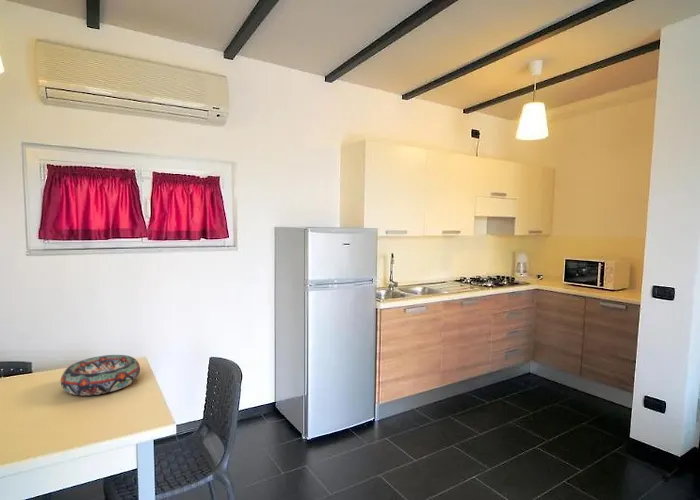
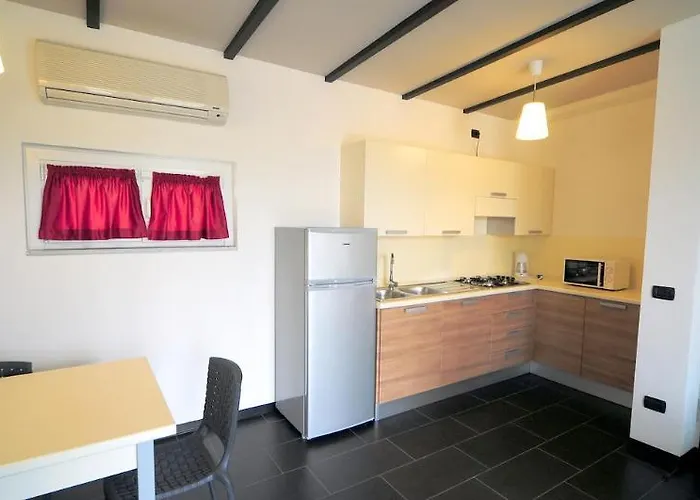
- decorative bowl (102, 374)
